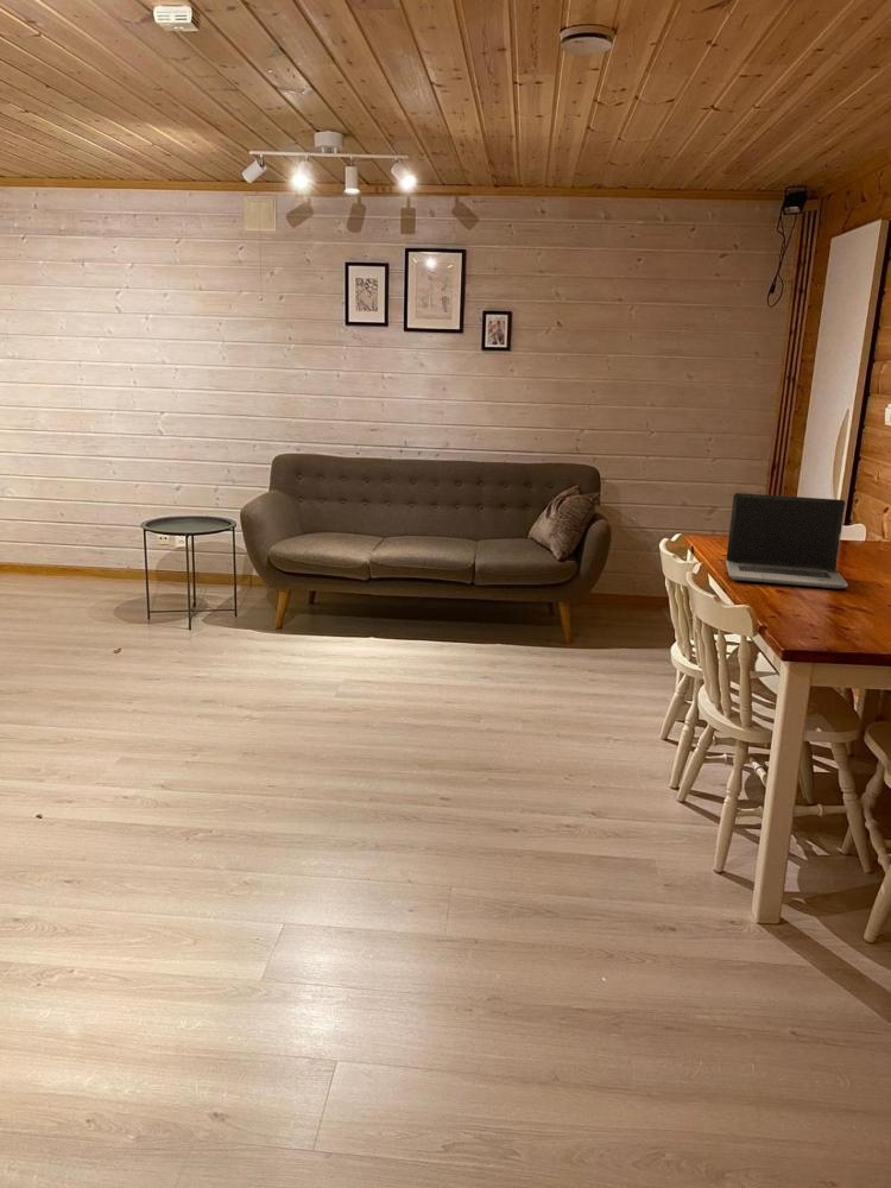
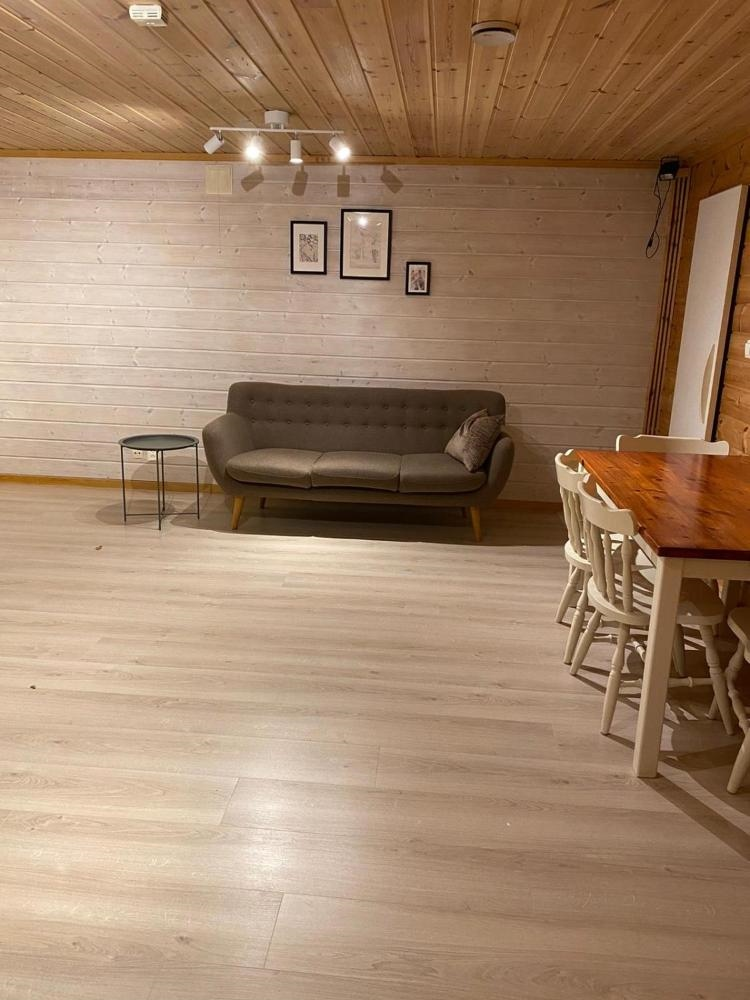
- laptop computer (788, 539)
